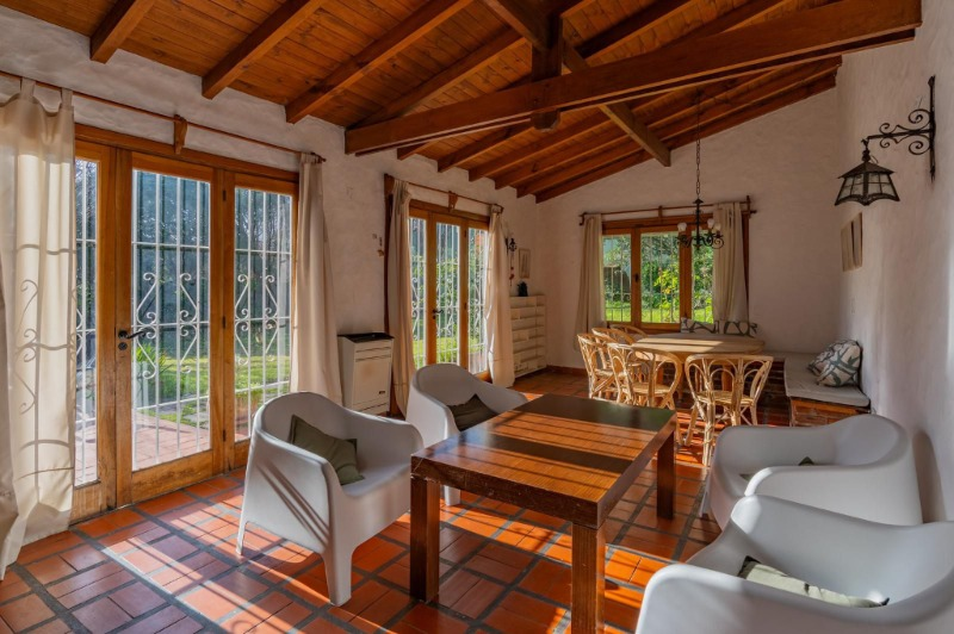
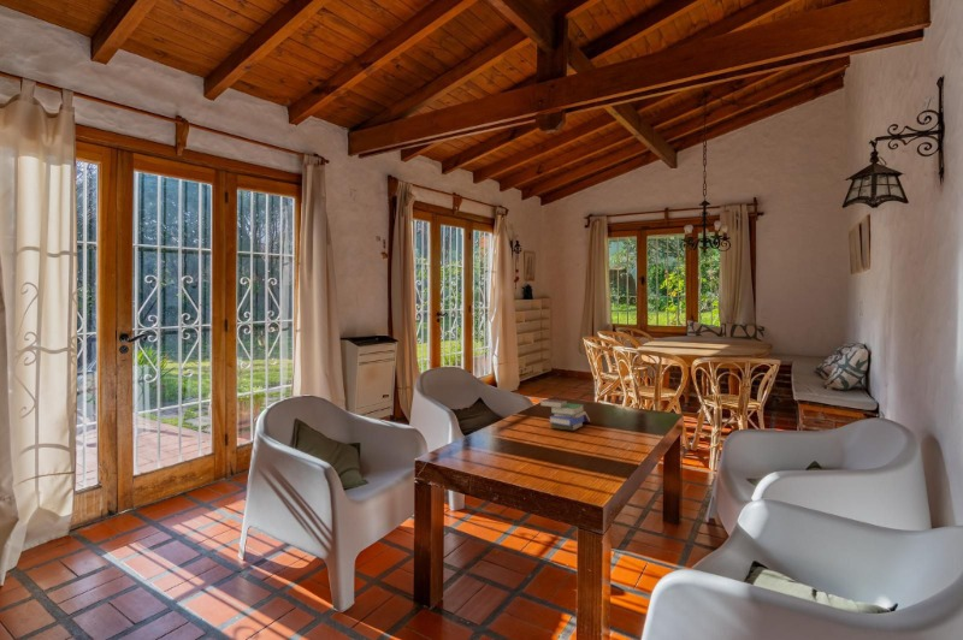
+ book (566, 413)
